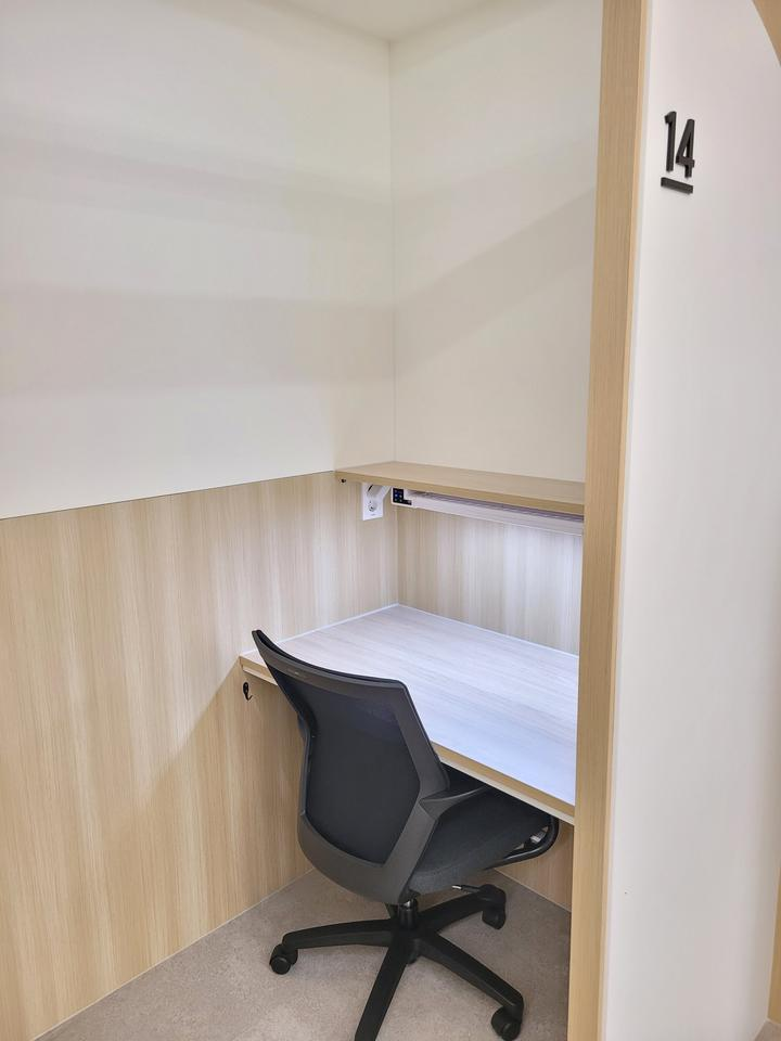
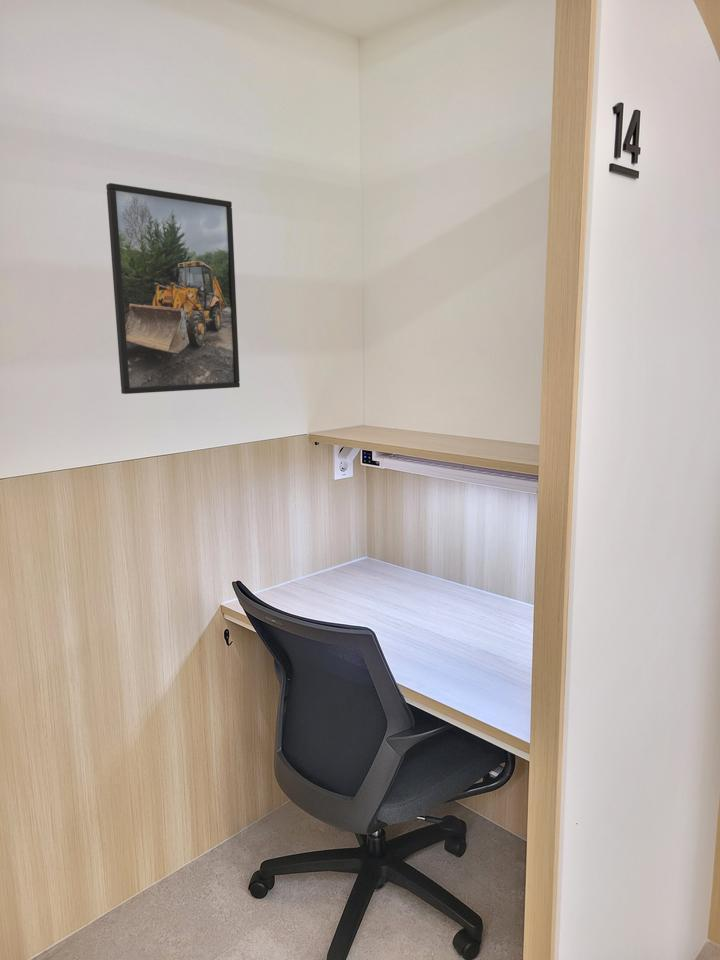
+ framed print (178, 294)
